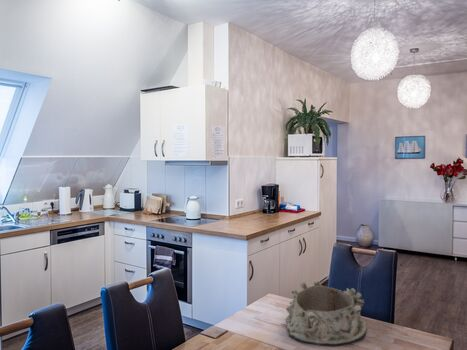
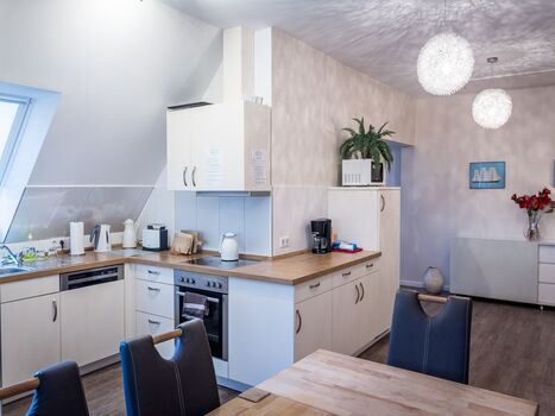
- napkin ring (325, 309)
